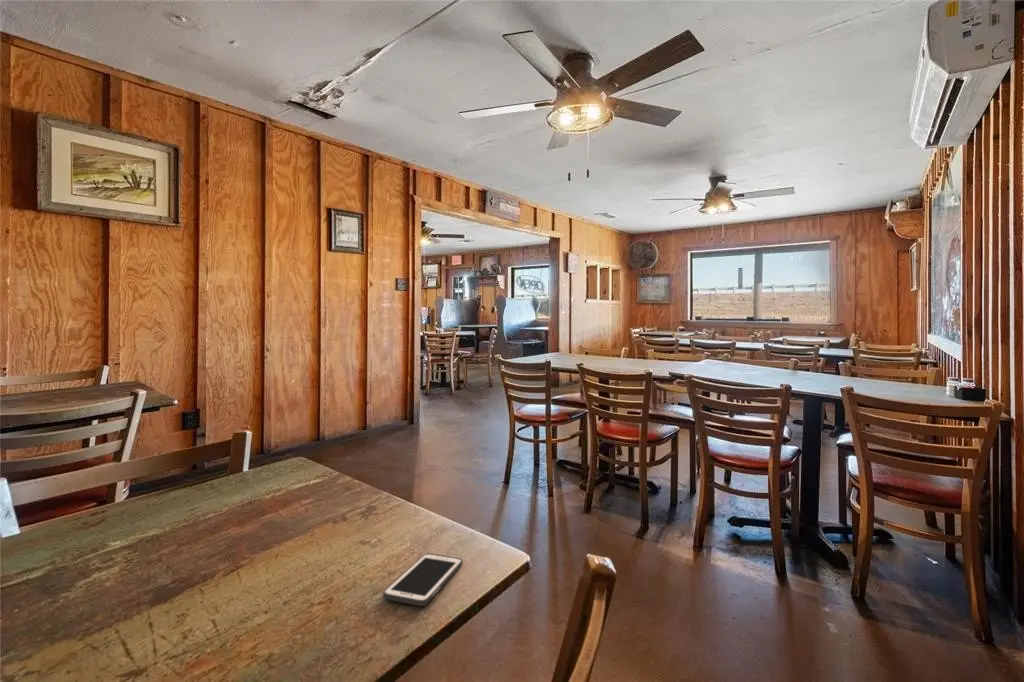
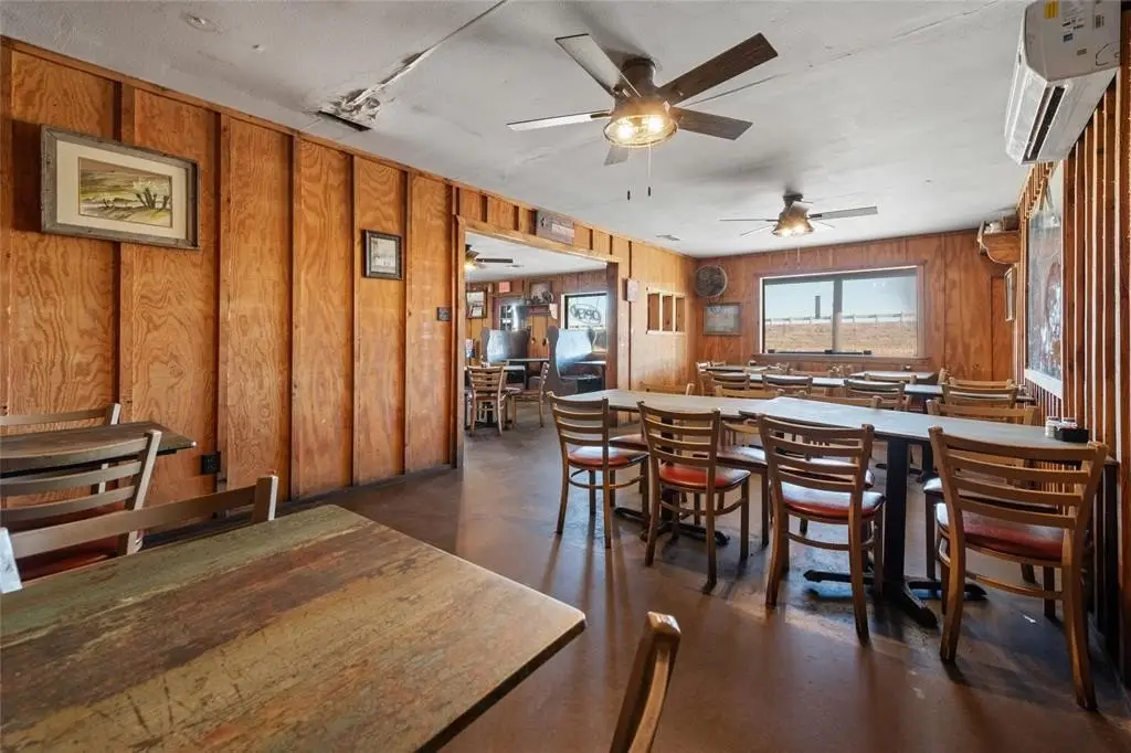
- cell phone (425, 577)
